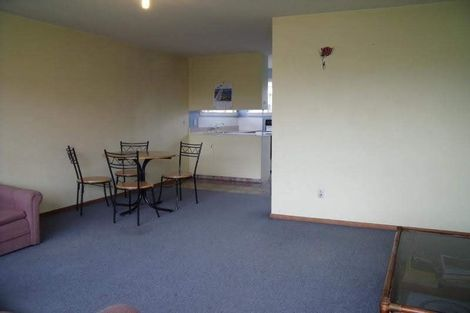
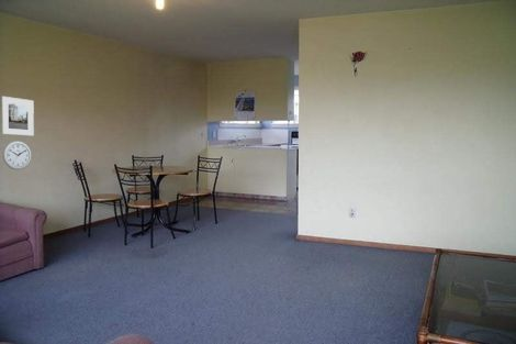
+ wall clock (18, 155)
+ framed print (18, 116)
